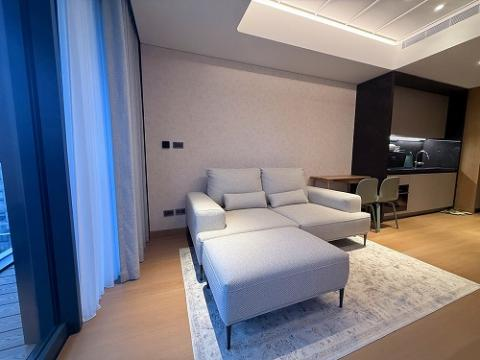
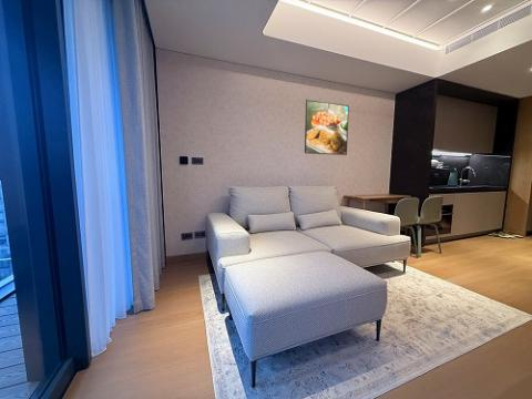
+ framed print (327, 129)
